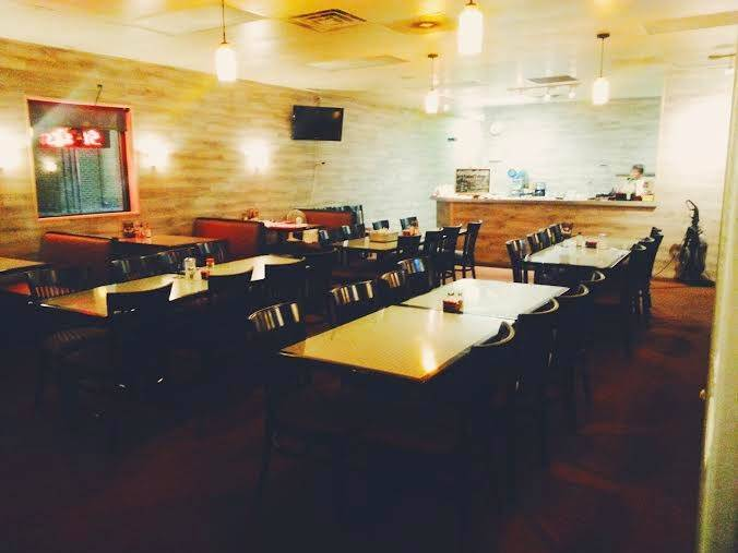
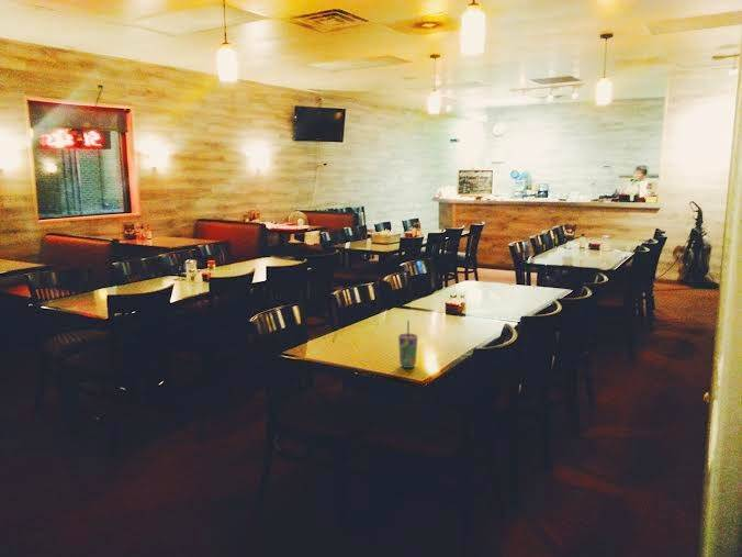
+ cup (407, 343)
